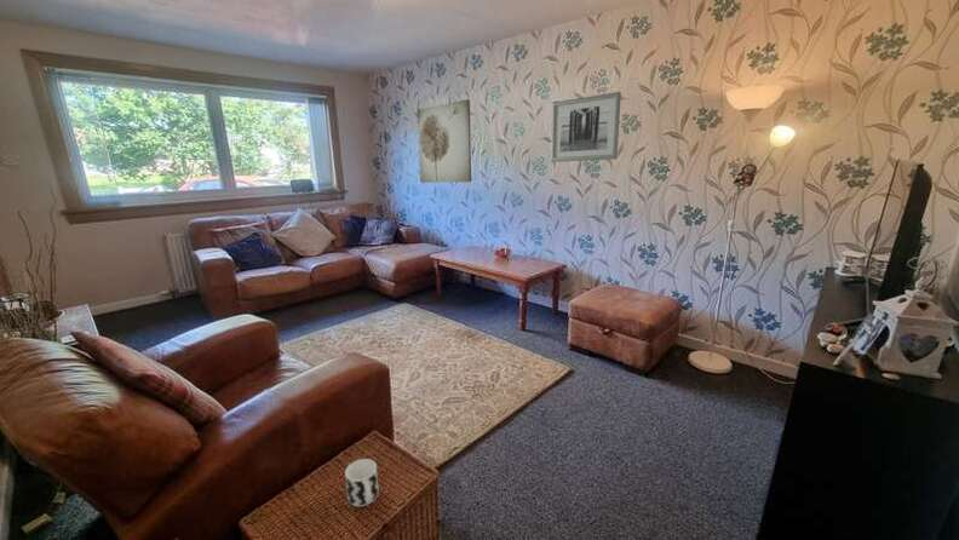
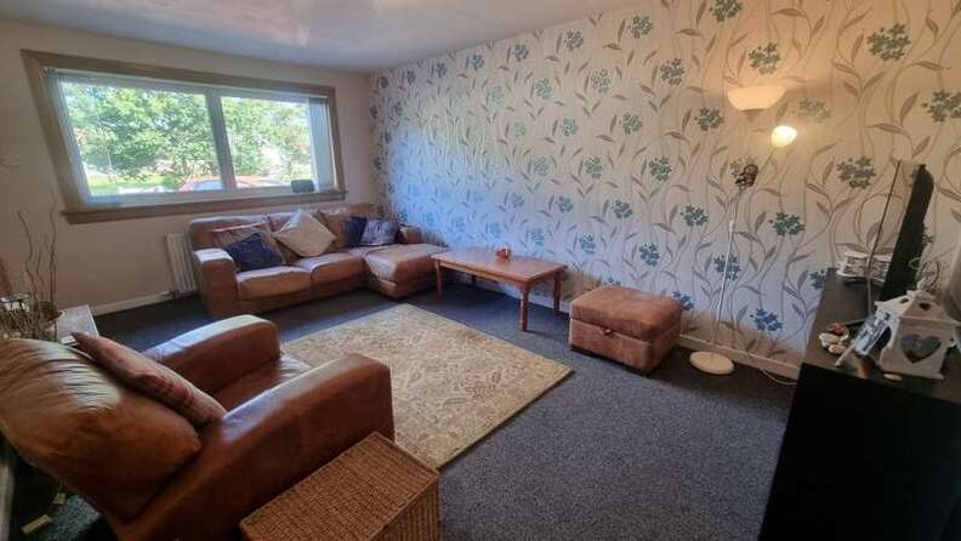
- wall art (582, 130)
- wall art (442, 144)
- cup (363, 486)
